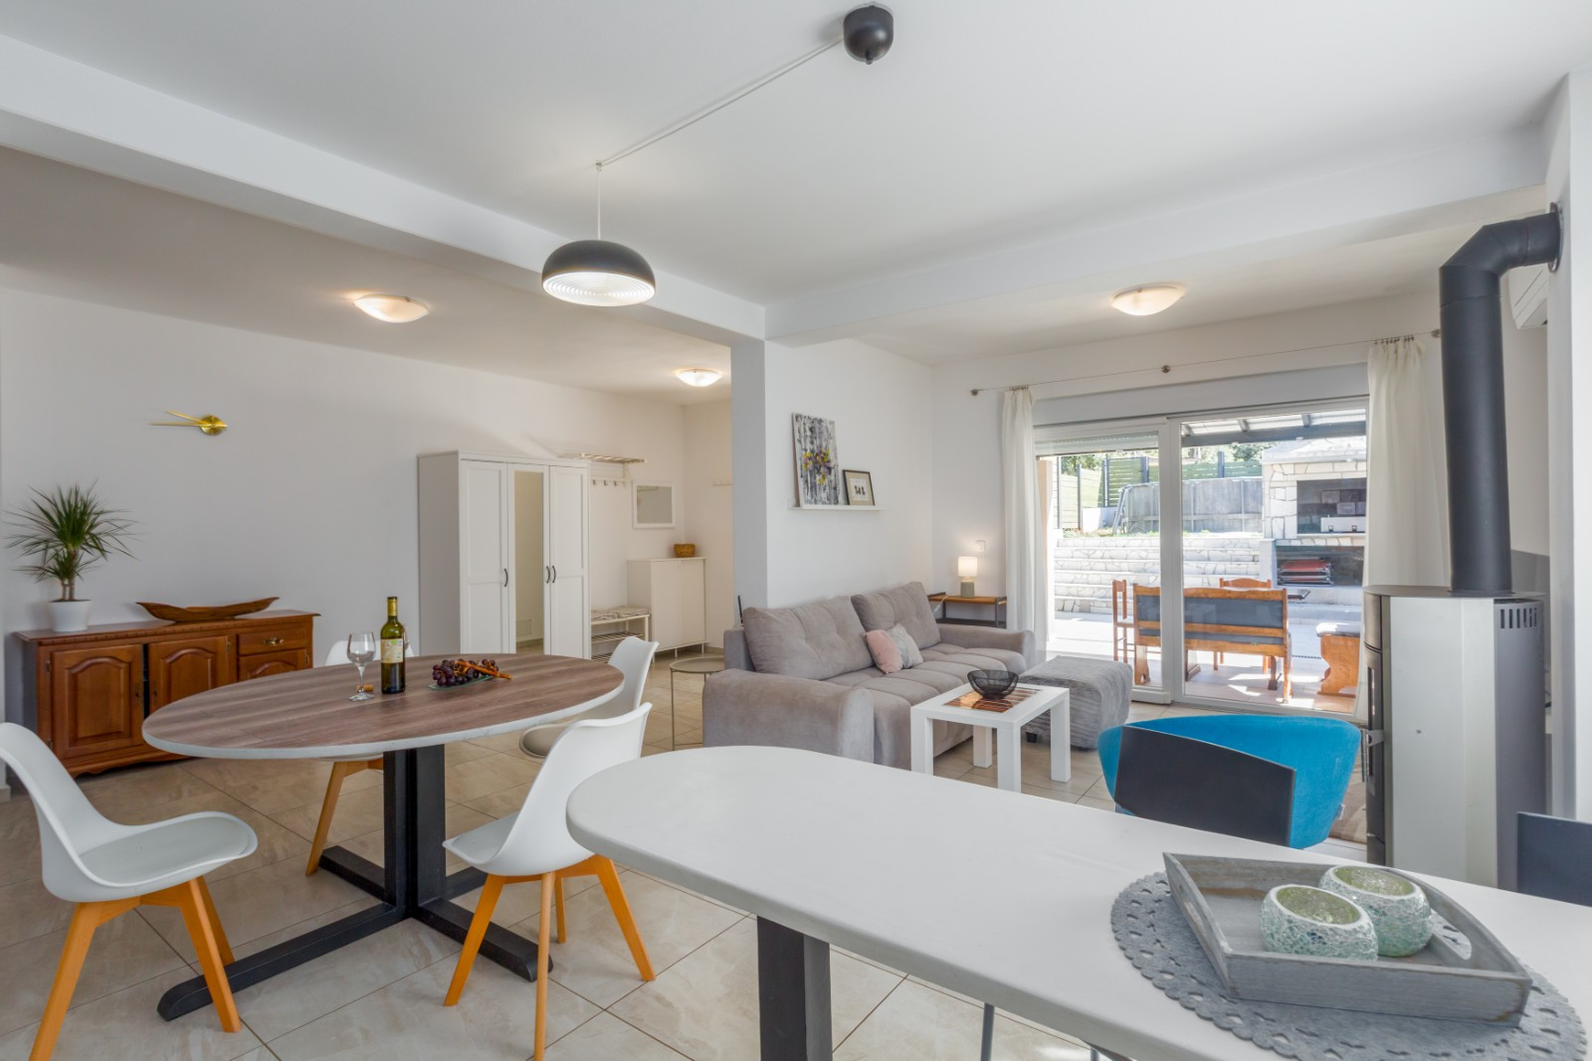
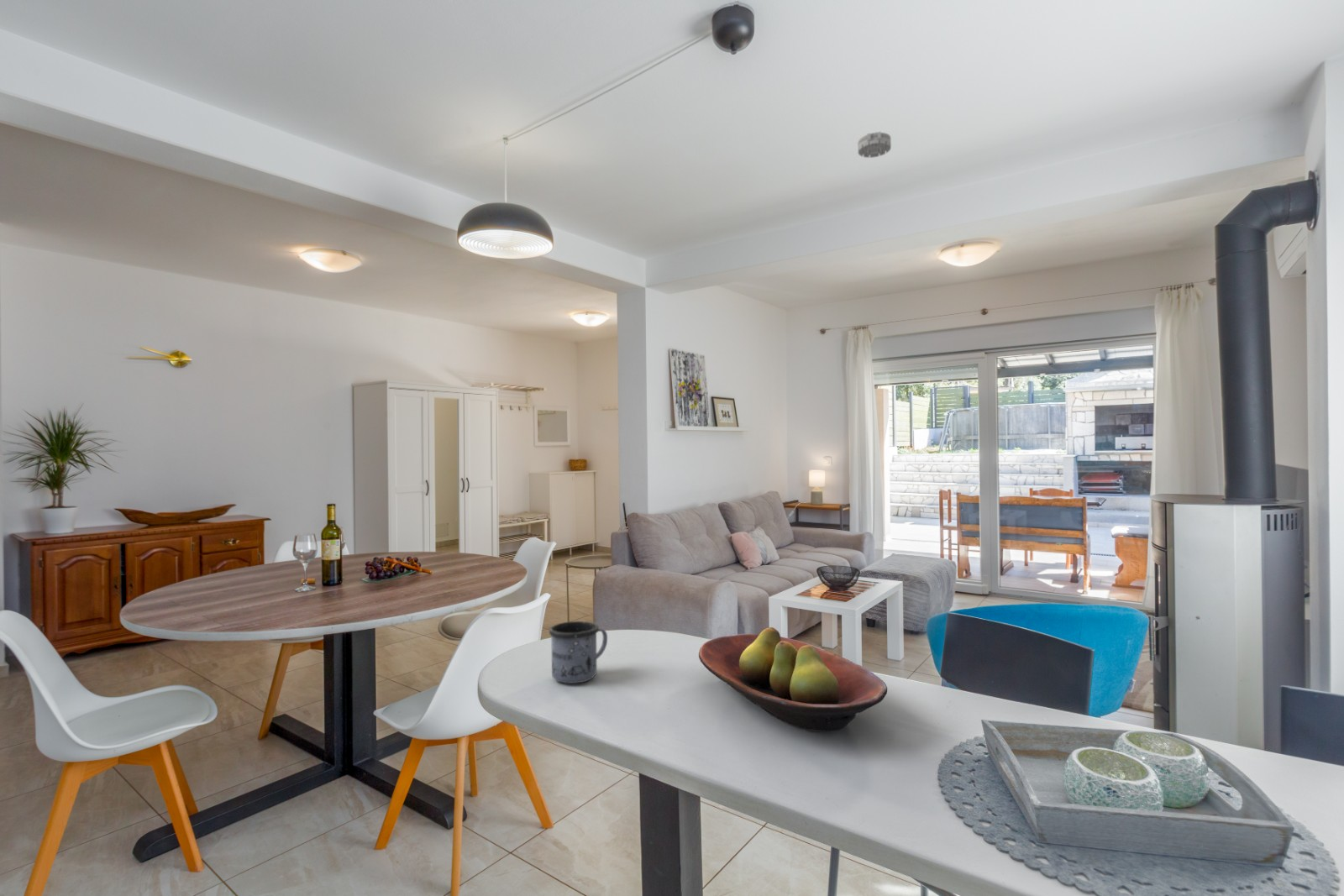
+ mug (580, 650)
+ smoke detector (874, 144)
+ fruit bowl (784, 668)
